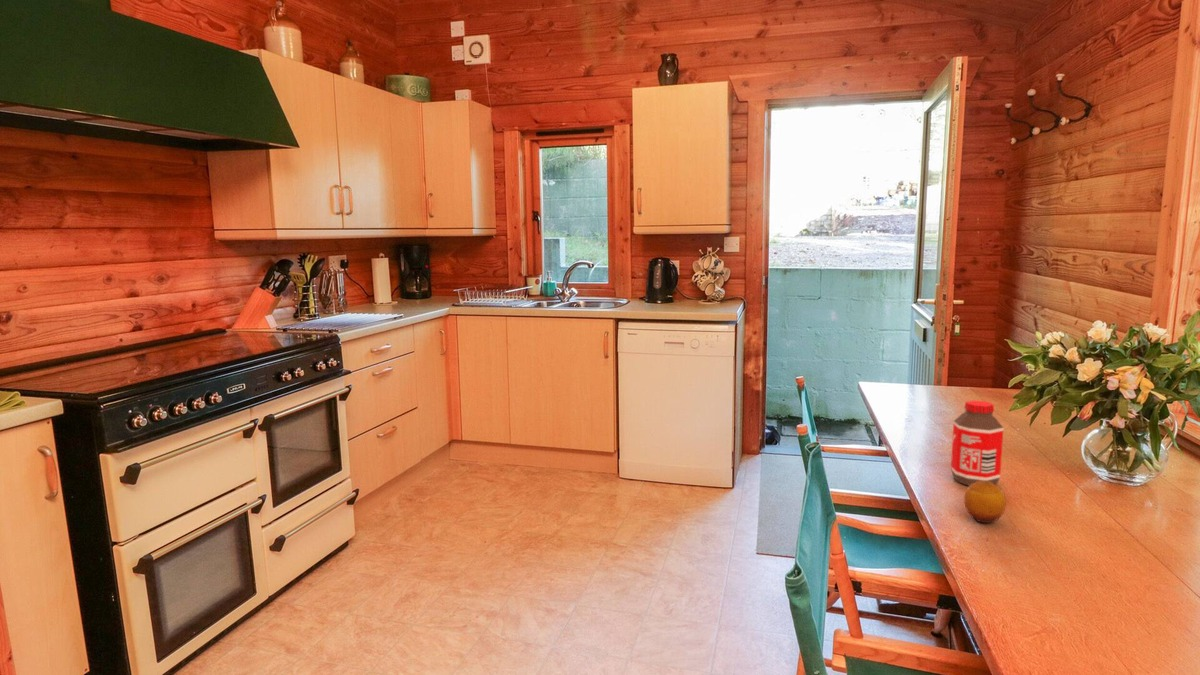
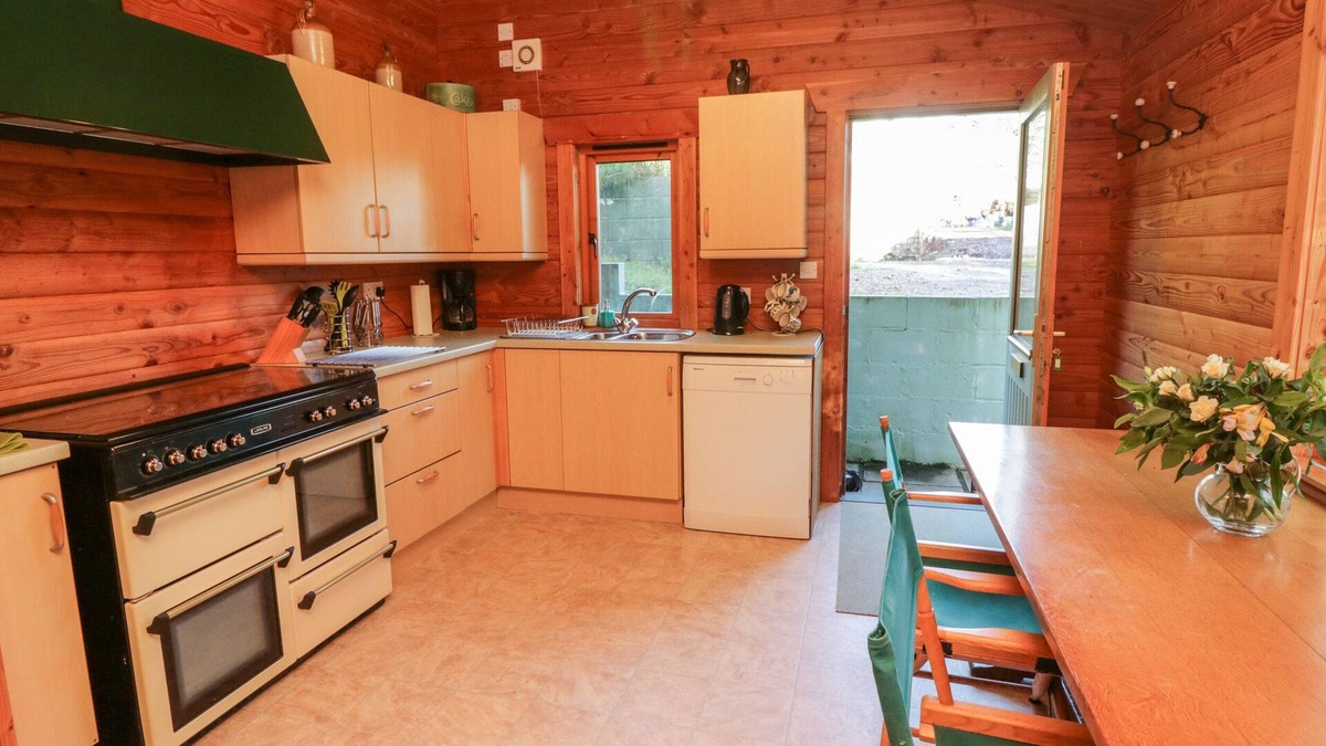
- bottle (976, 442)
- fruit (984, 500)
